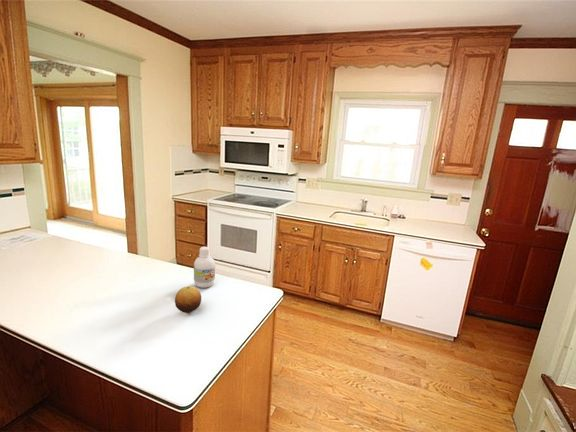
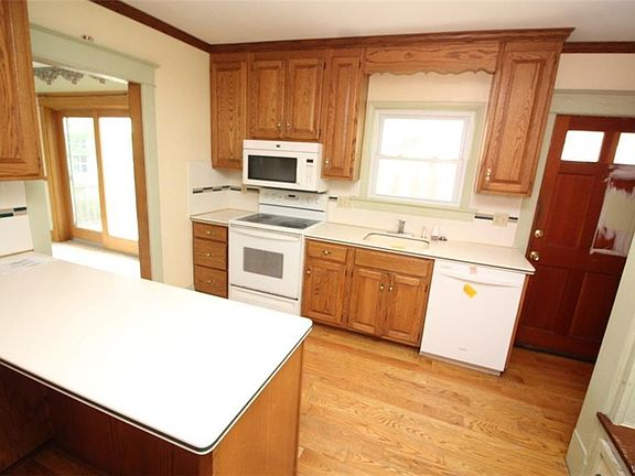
- fruit (188, 299)
- bottle (204, 266)
